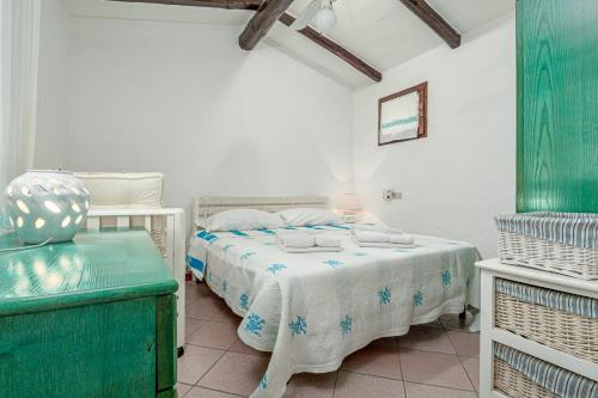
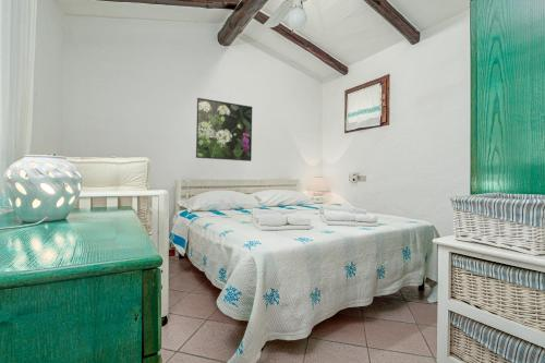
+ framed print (225, 131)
